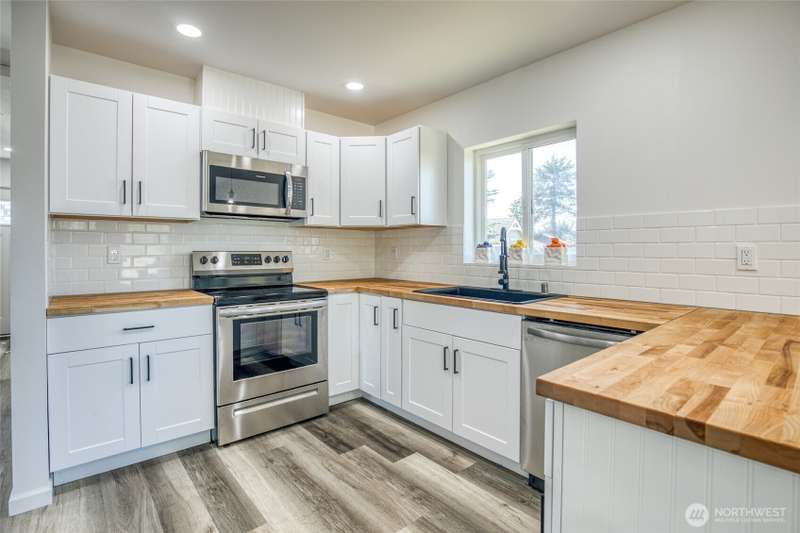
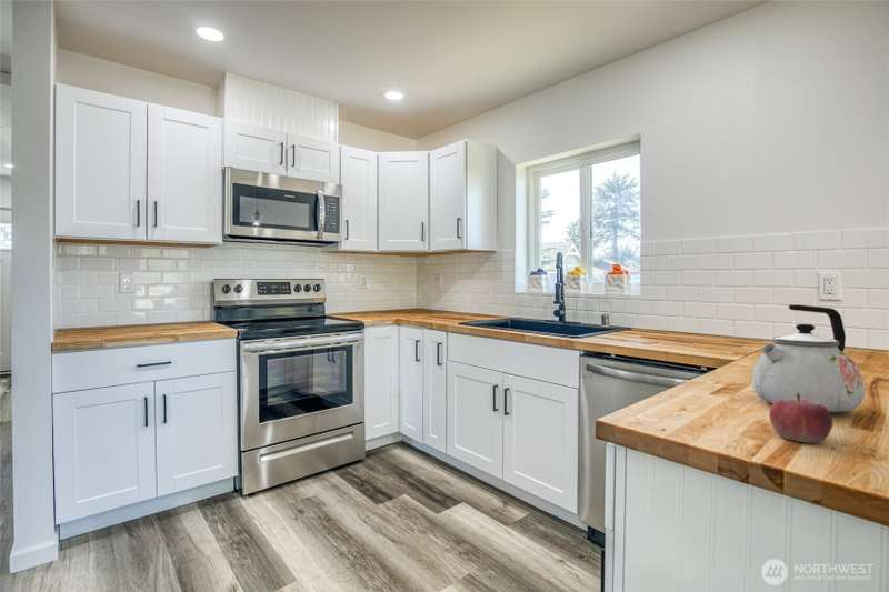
+ fruit (799, 414)
+ kettle (803, 355)
